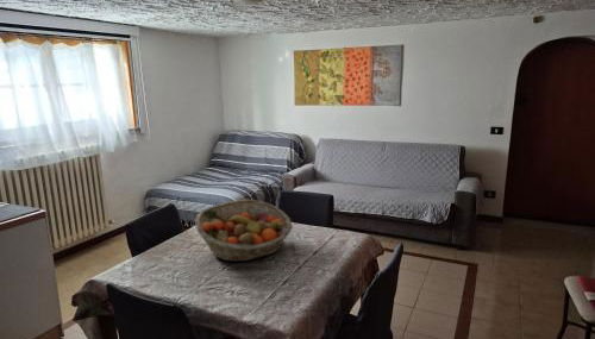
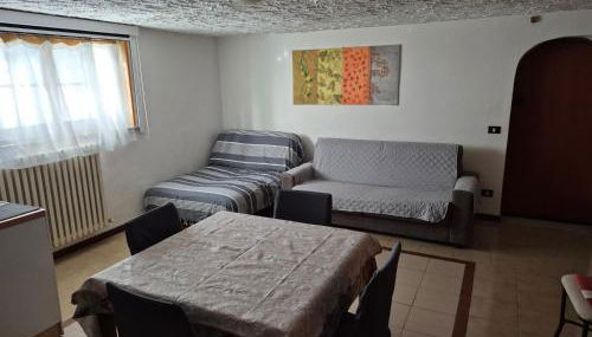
- fruit basket (244, 228)
